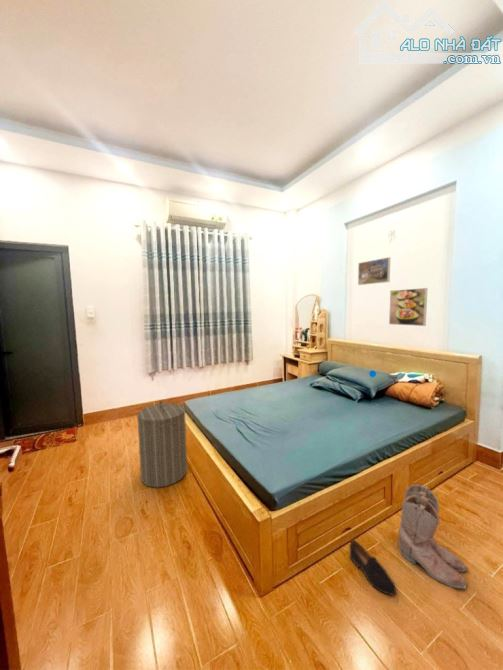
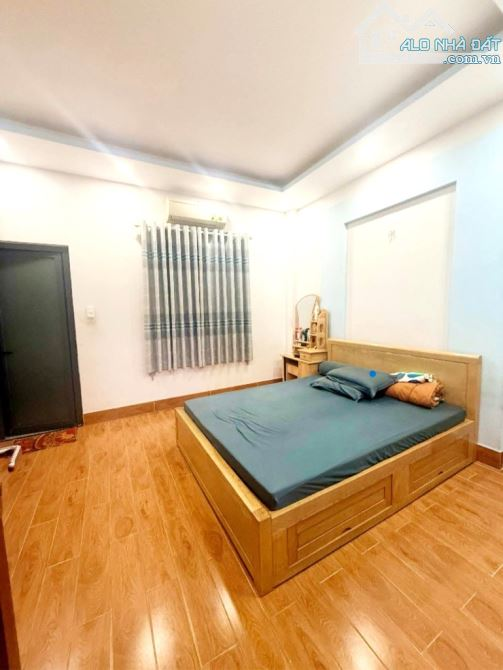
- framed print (407, 307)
- shoe (370, 565)
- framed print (373, 272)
- boots (433, 529)
- laundry hamper (162, 437)
